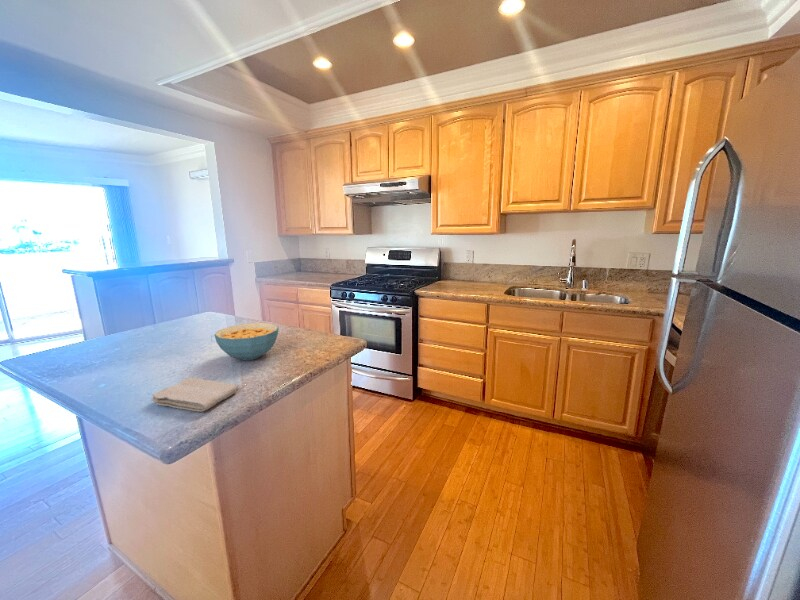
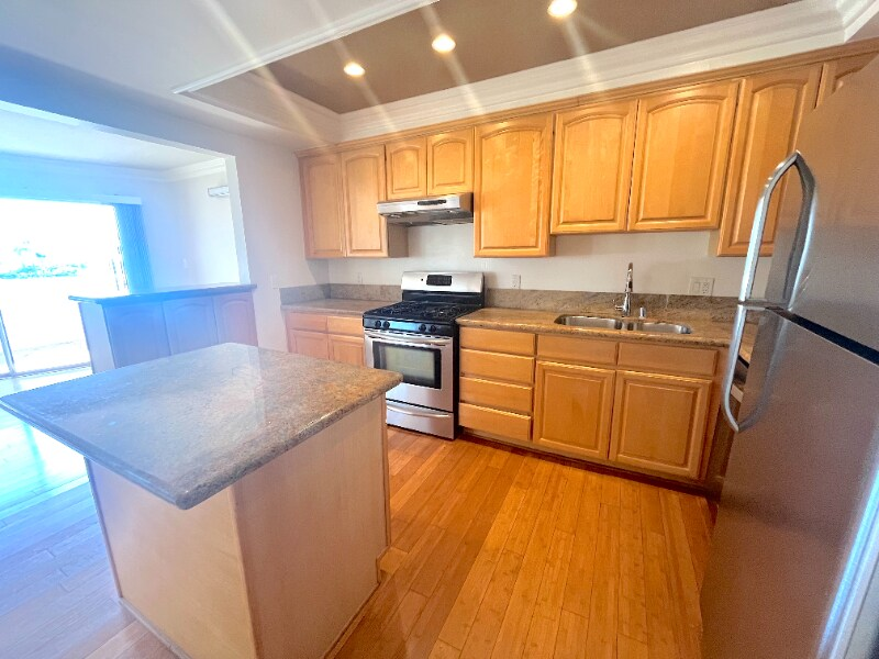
- washcloth (195, 392)
- cereal bowl (249, 343)
